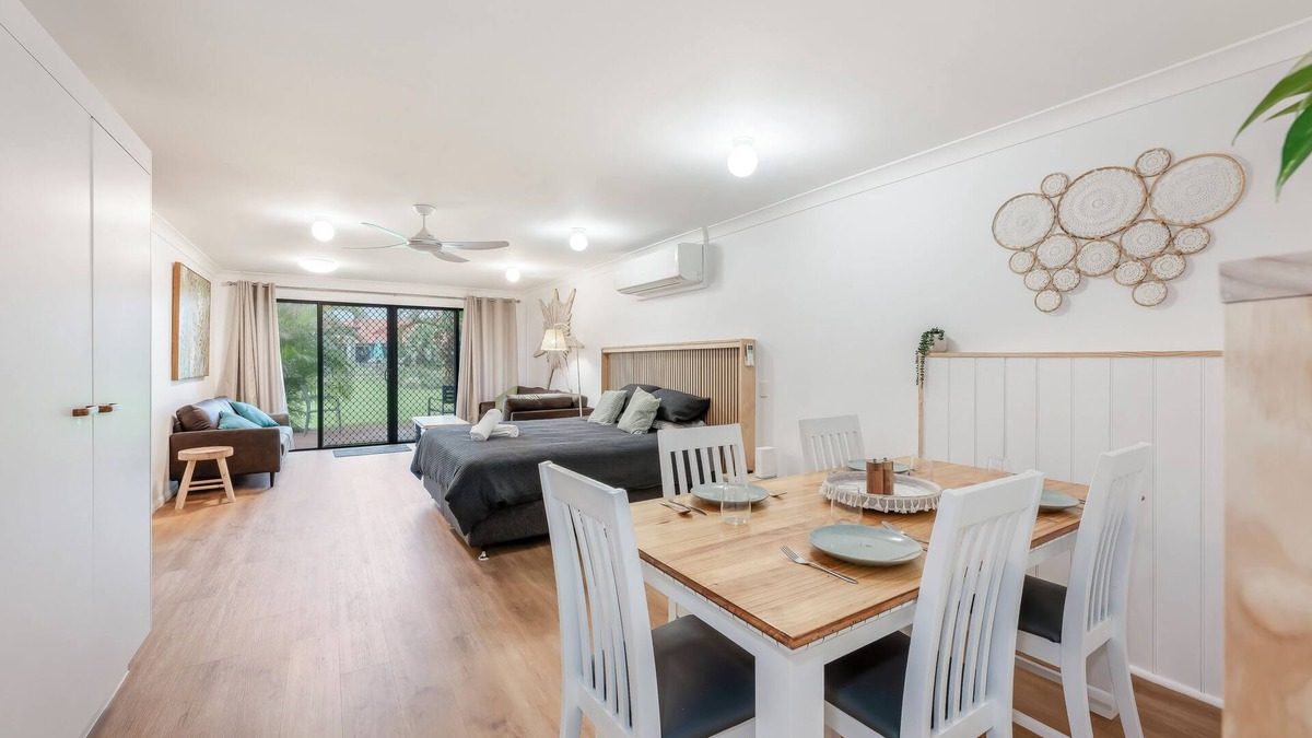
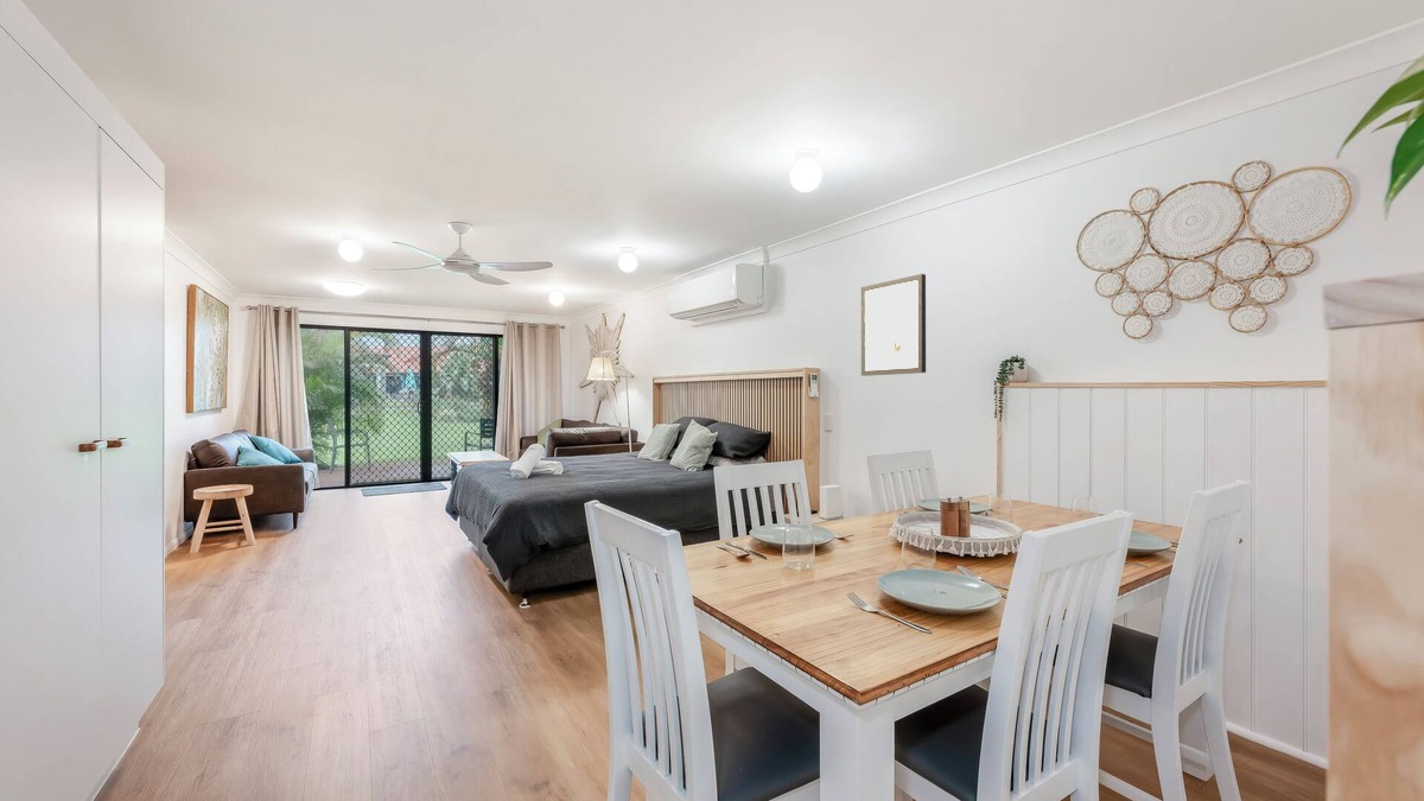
+ wall art (891, 328)
